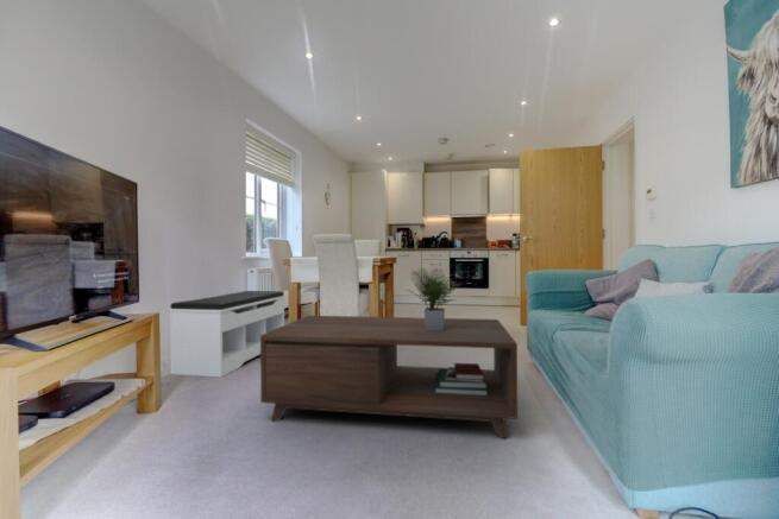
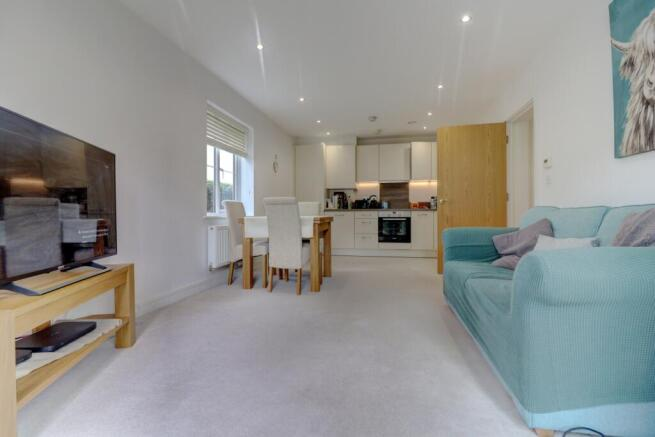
- bench (234, 327)
- coffee table (391, 335)
